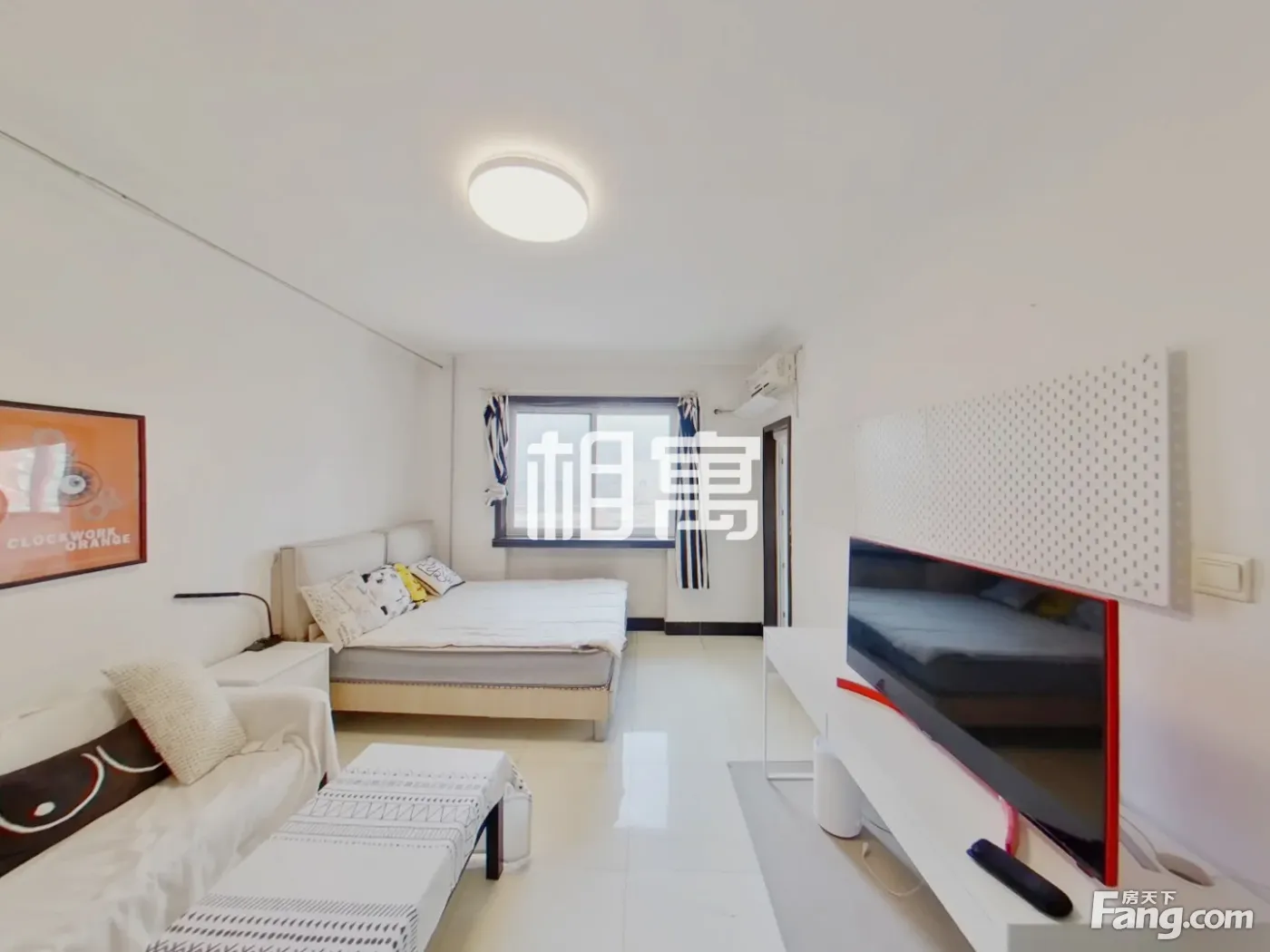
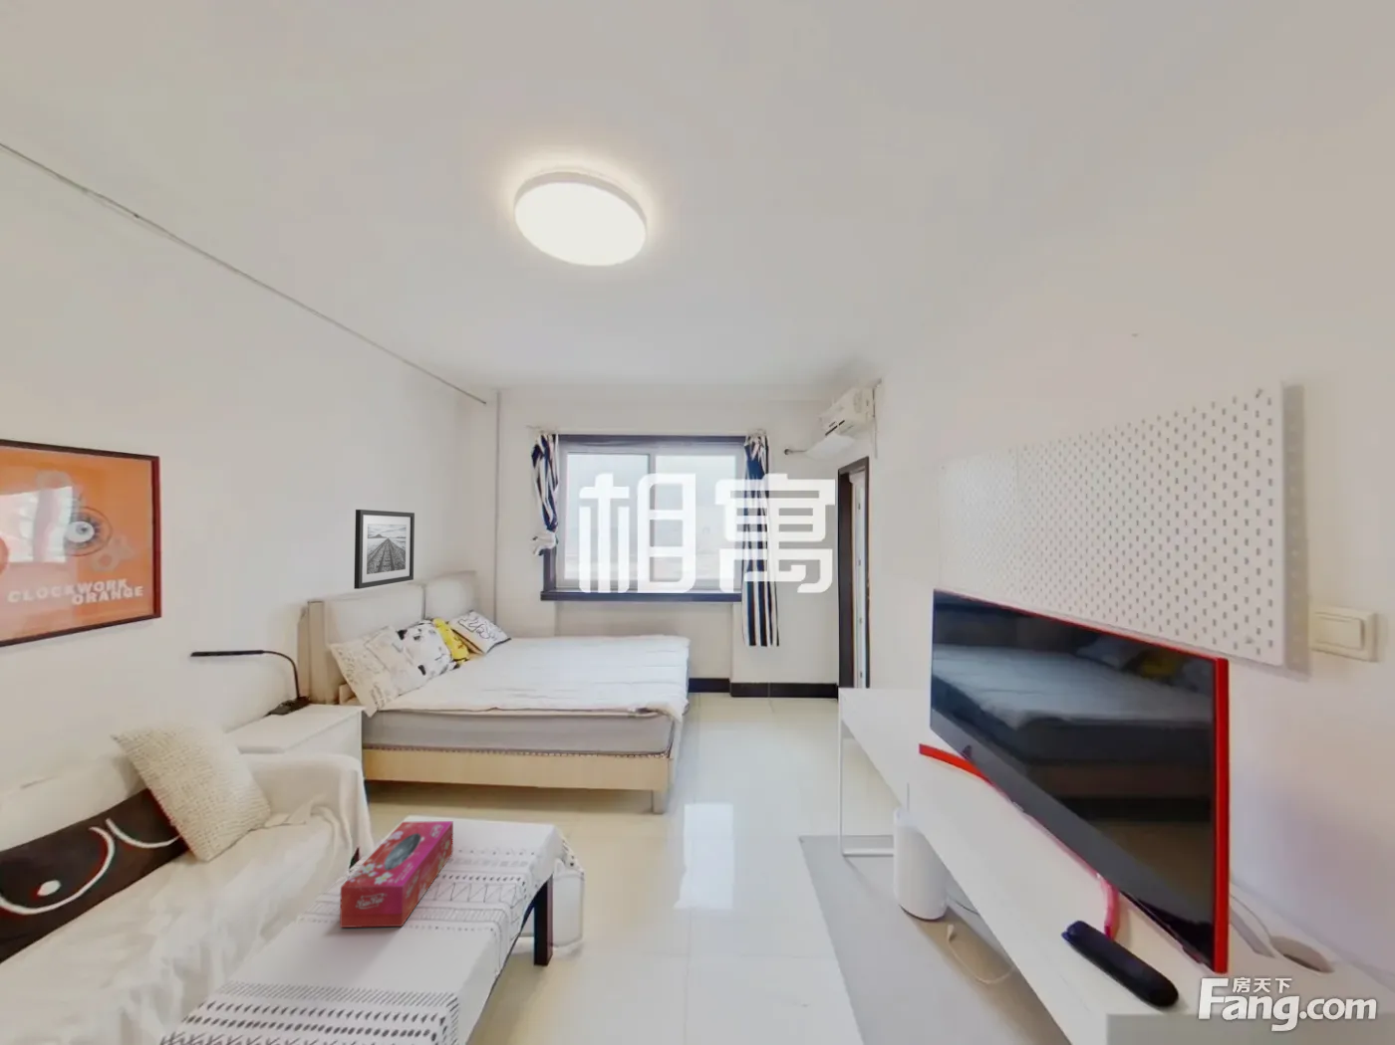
+ tissue box (402, 868)
+ wall art (387, 548)
